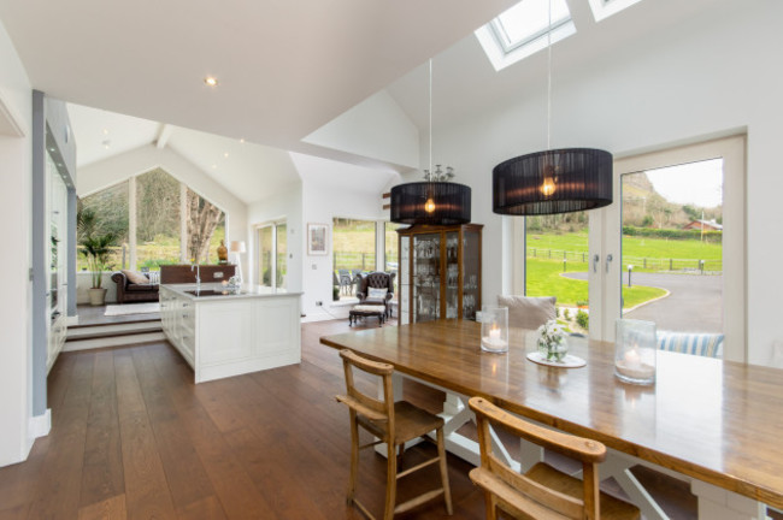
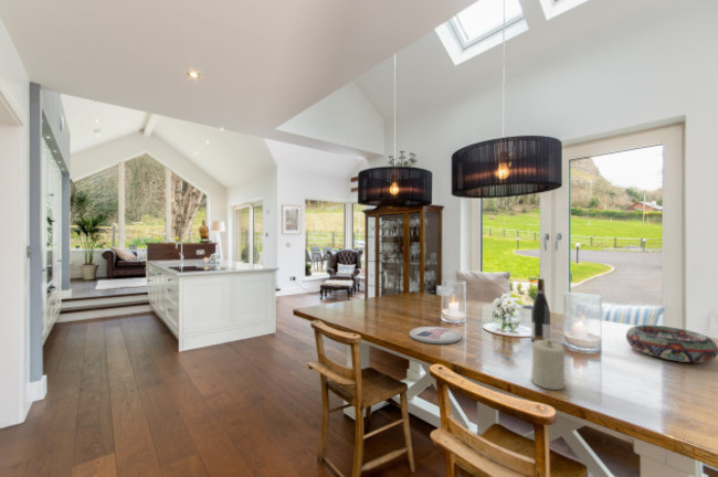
+ candle (547, 360)
+ plate (434, 333)
+ decorative bowl (668, 342)
+ wine bottle (540, 309)
